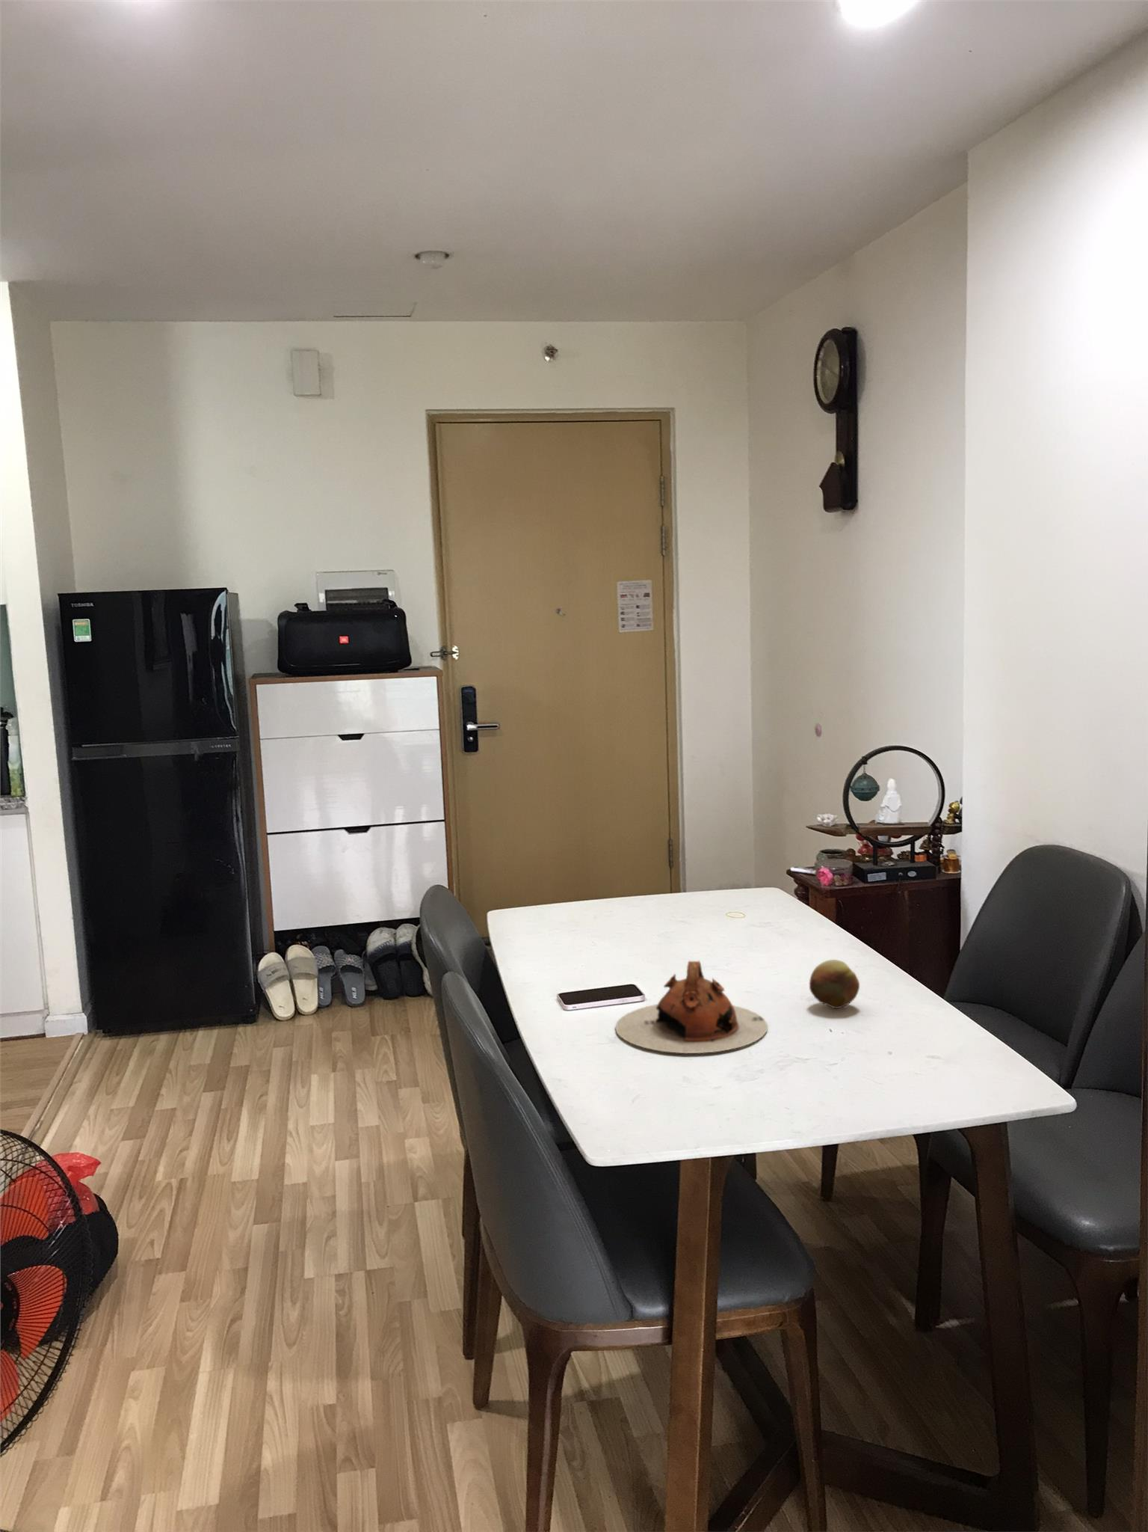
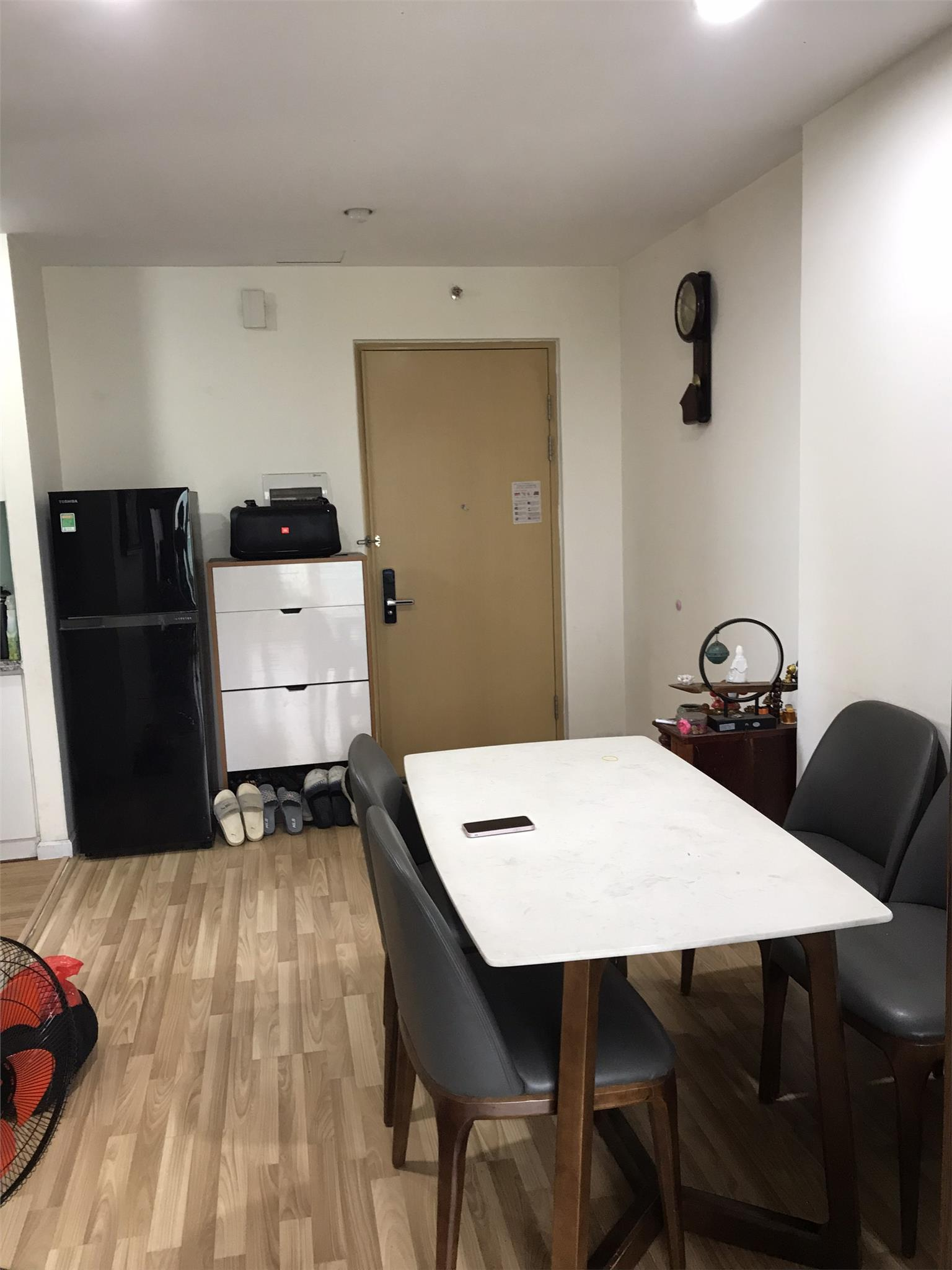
- fruit (834, 983)
- teapot (690, 993)
